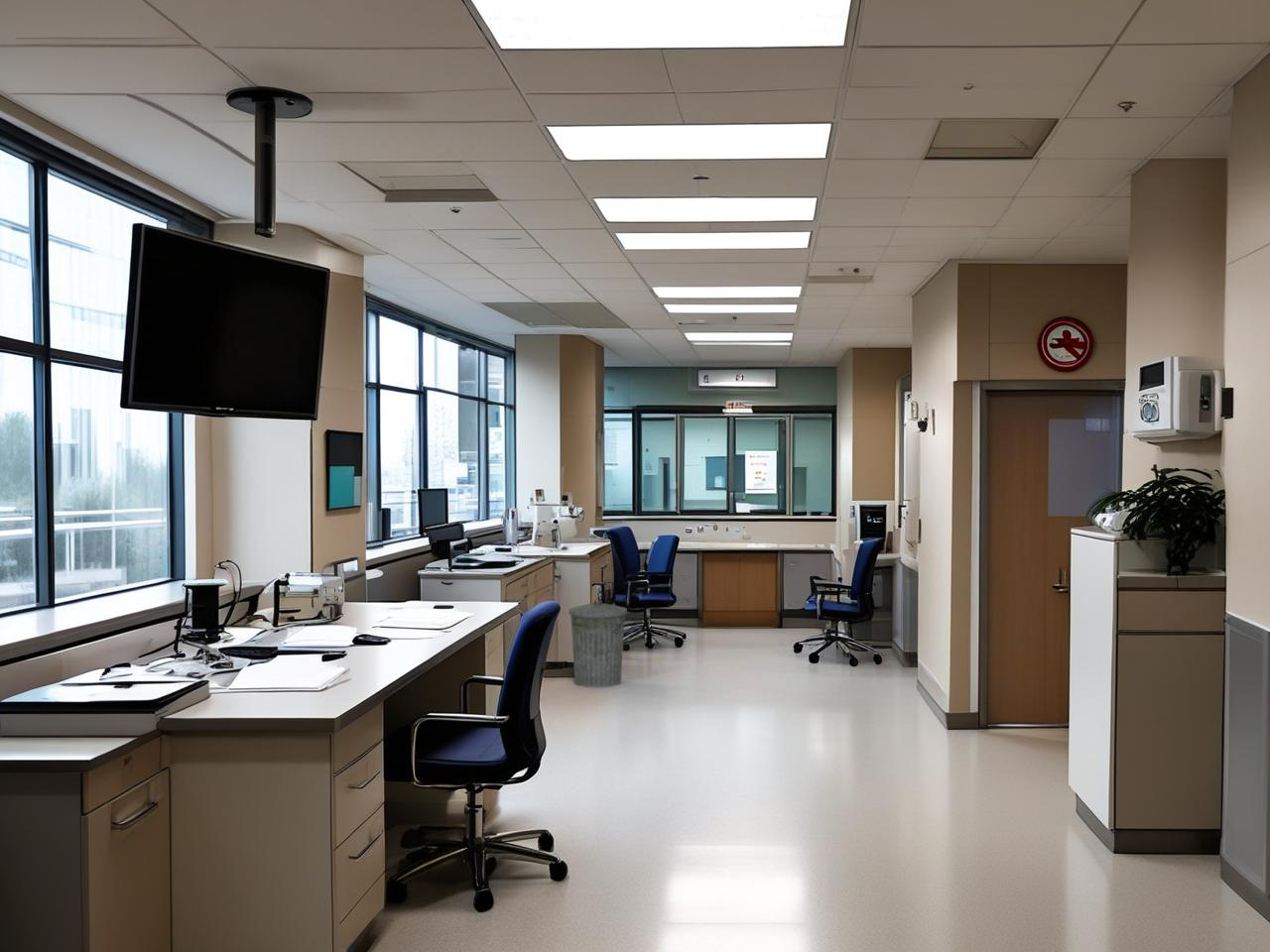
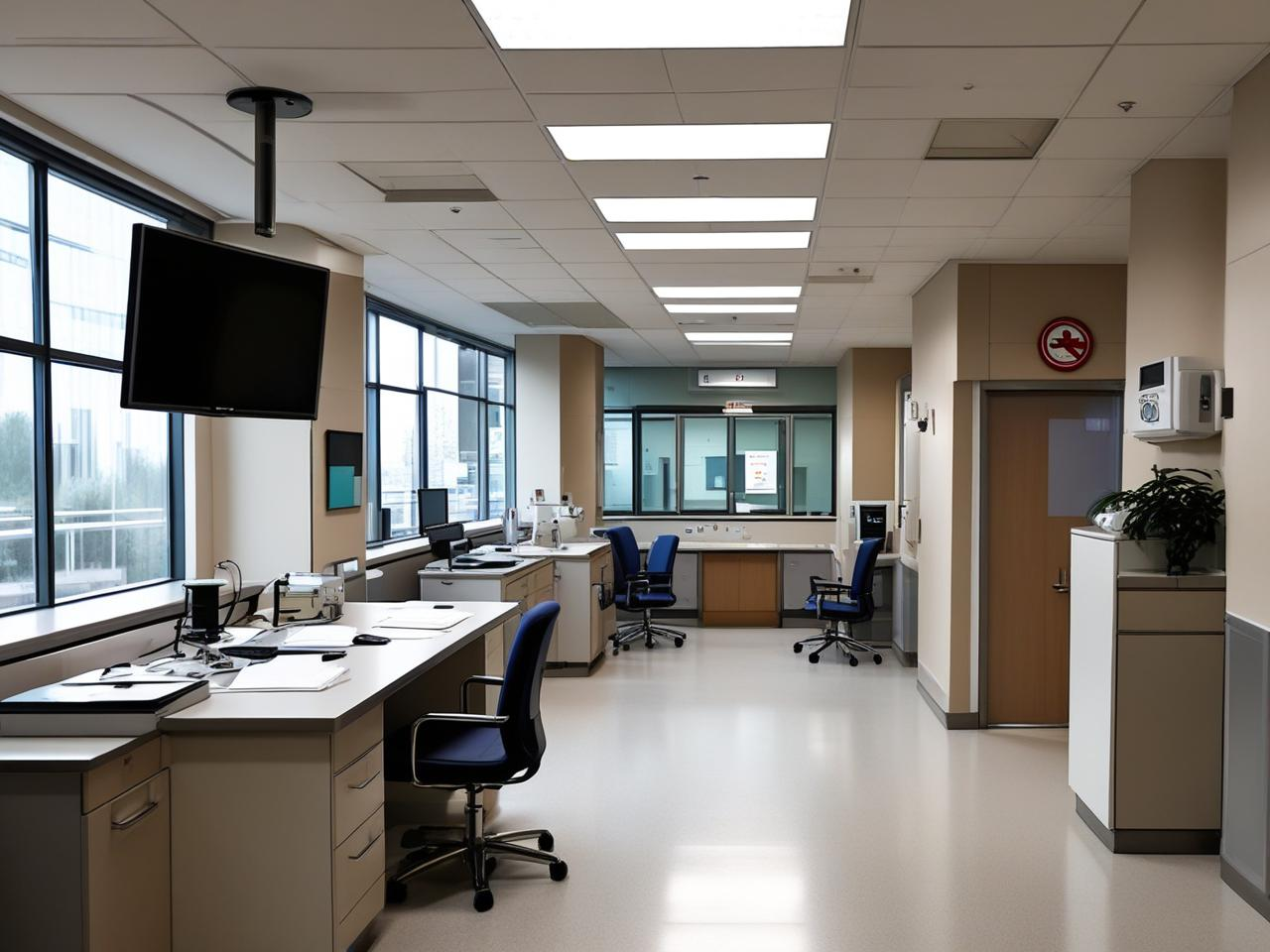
- trash can (597, 641)
